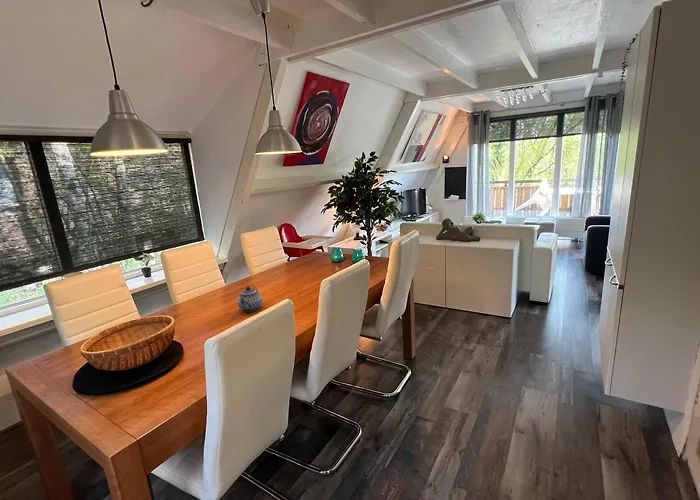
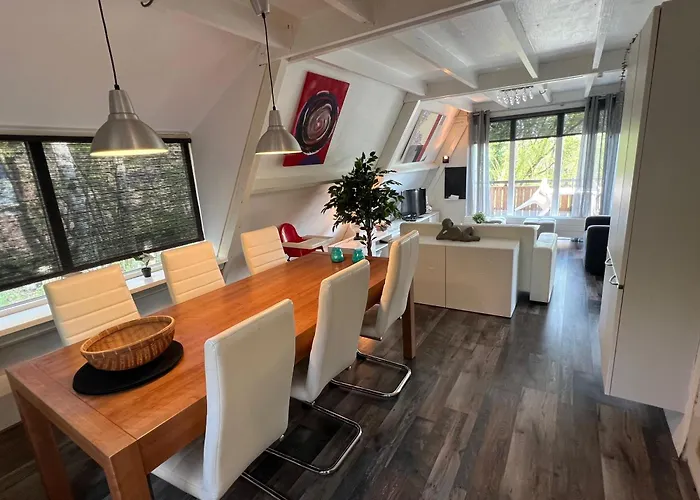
- teapot (250, 297)
